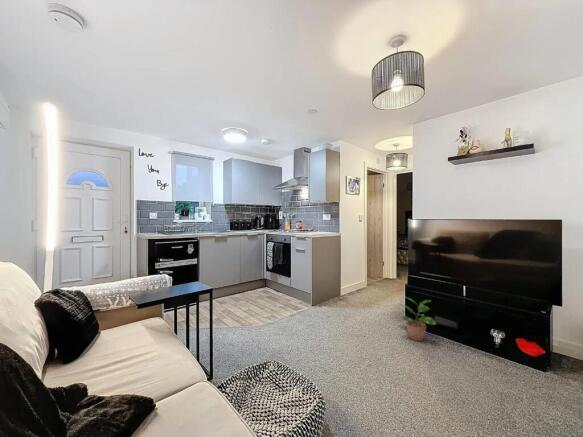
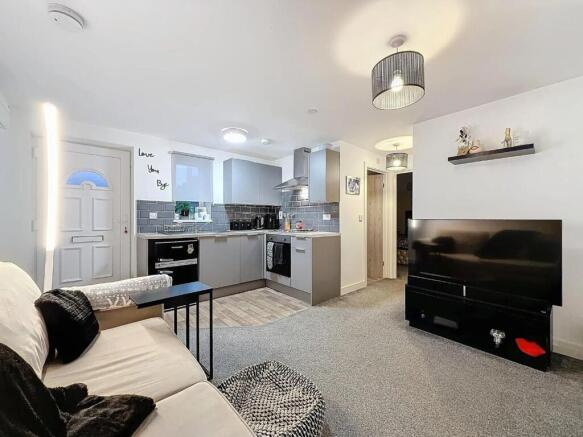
- potted plant (416, 317)
